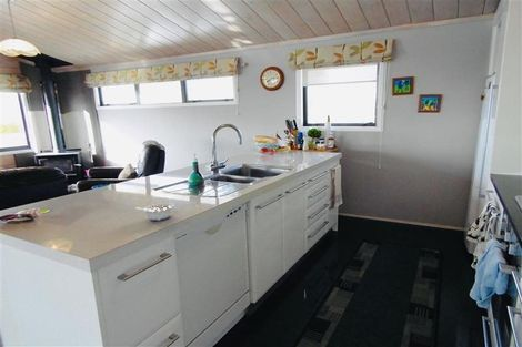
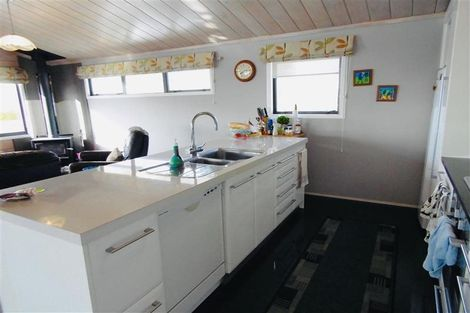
- legume (158, 211)
